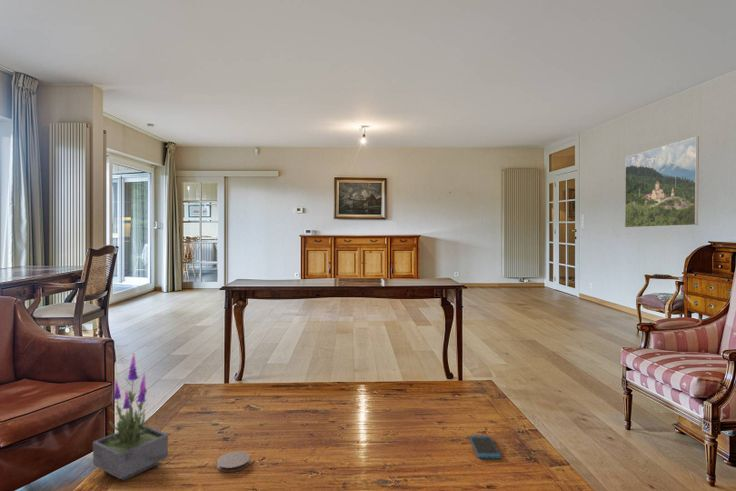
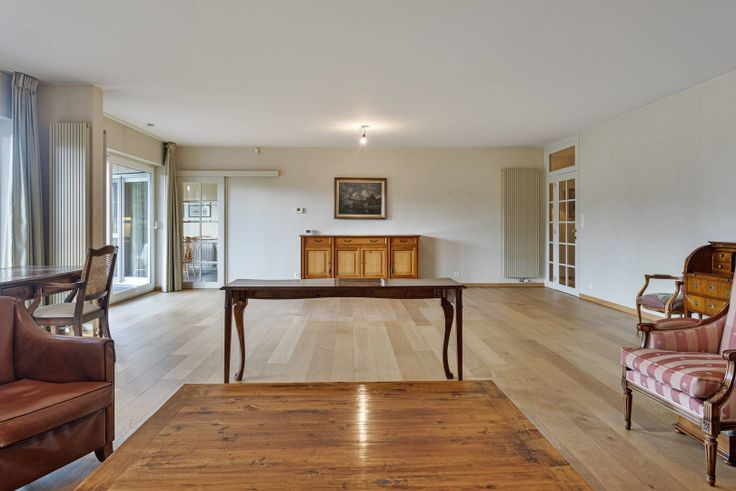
- smartphone (484, 446)
- potted plant (130, 410)
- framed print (657, 187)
- coaster (233, 461)
